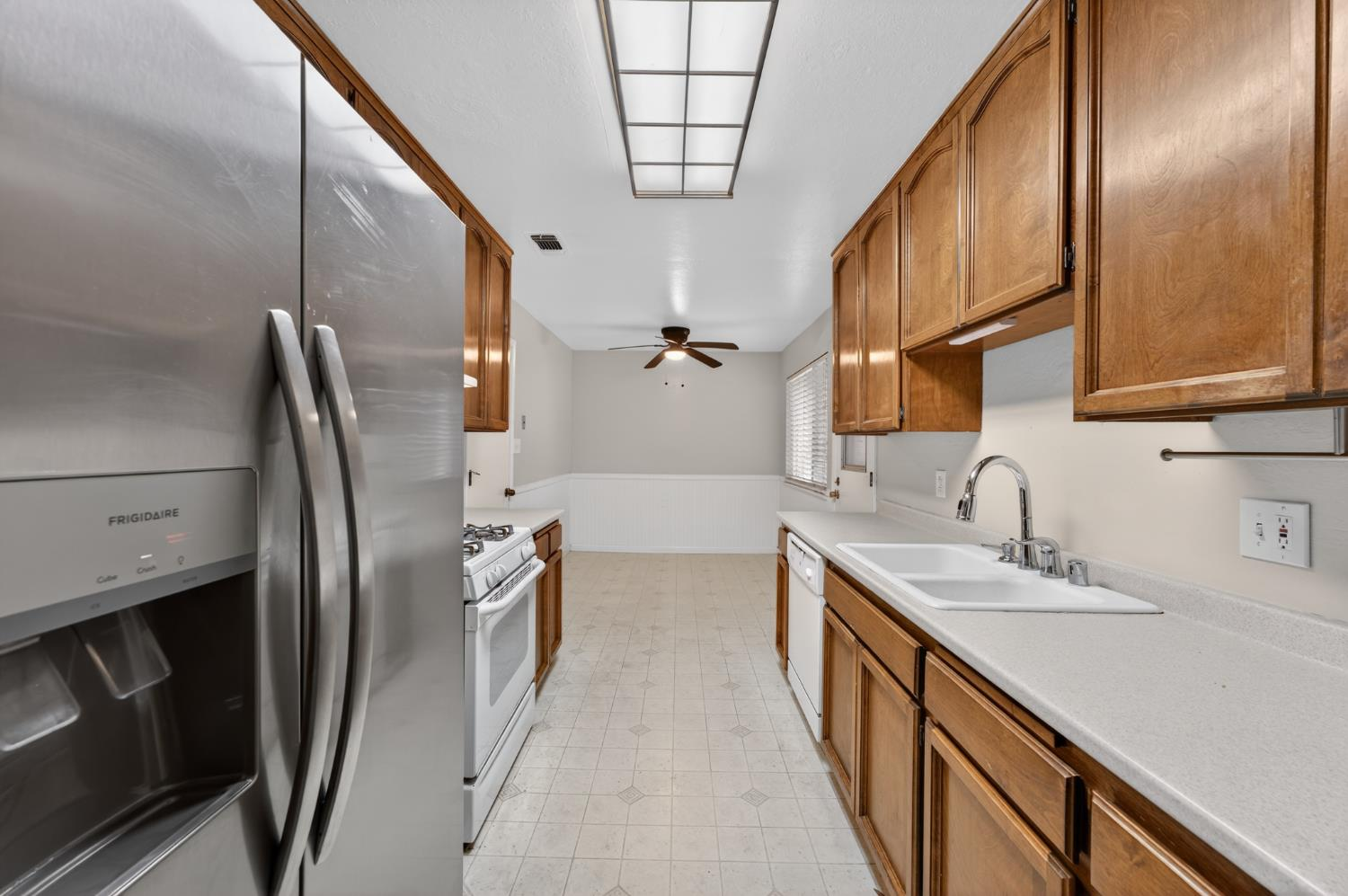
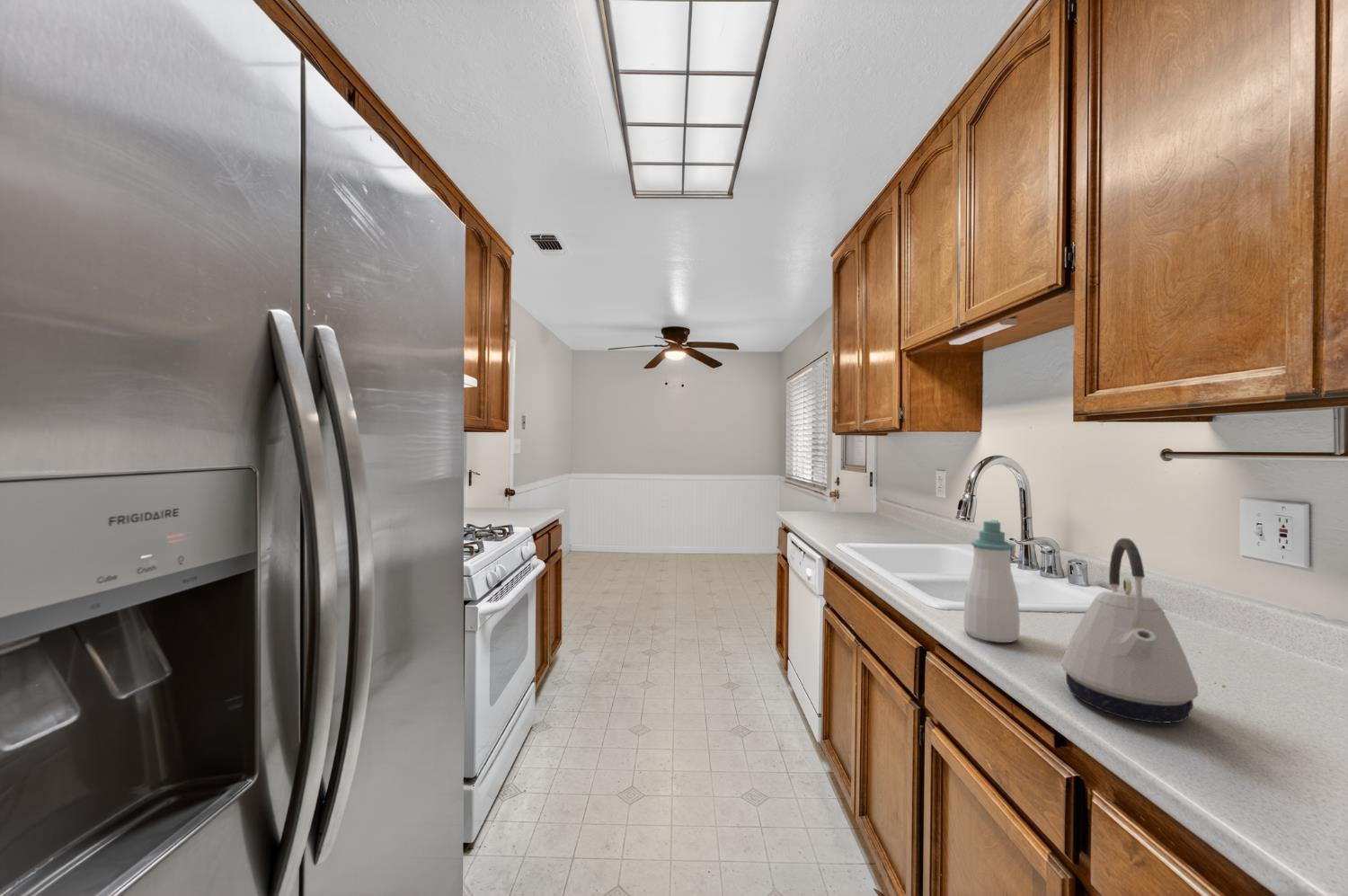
+ soap bottle (991, 578)
+ kettle (1127, 622)
